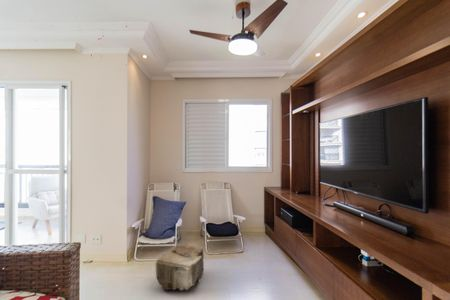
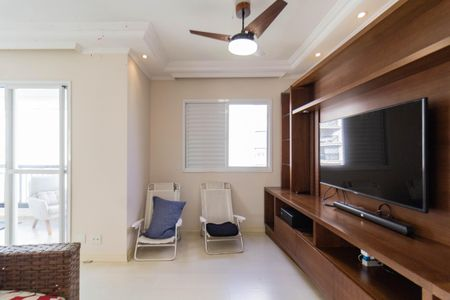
- pouf (181, 268)
